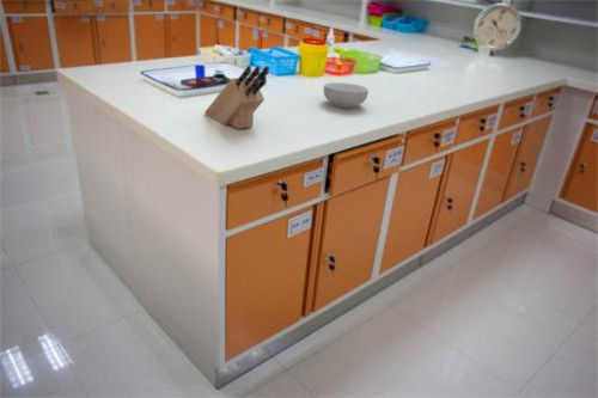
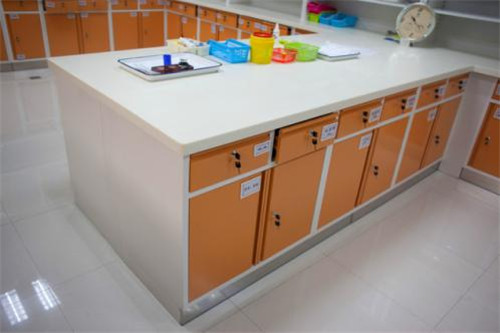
- cereal bowl (344, 96)
- knife block (237, 91)
